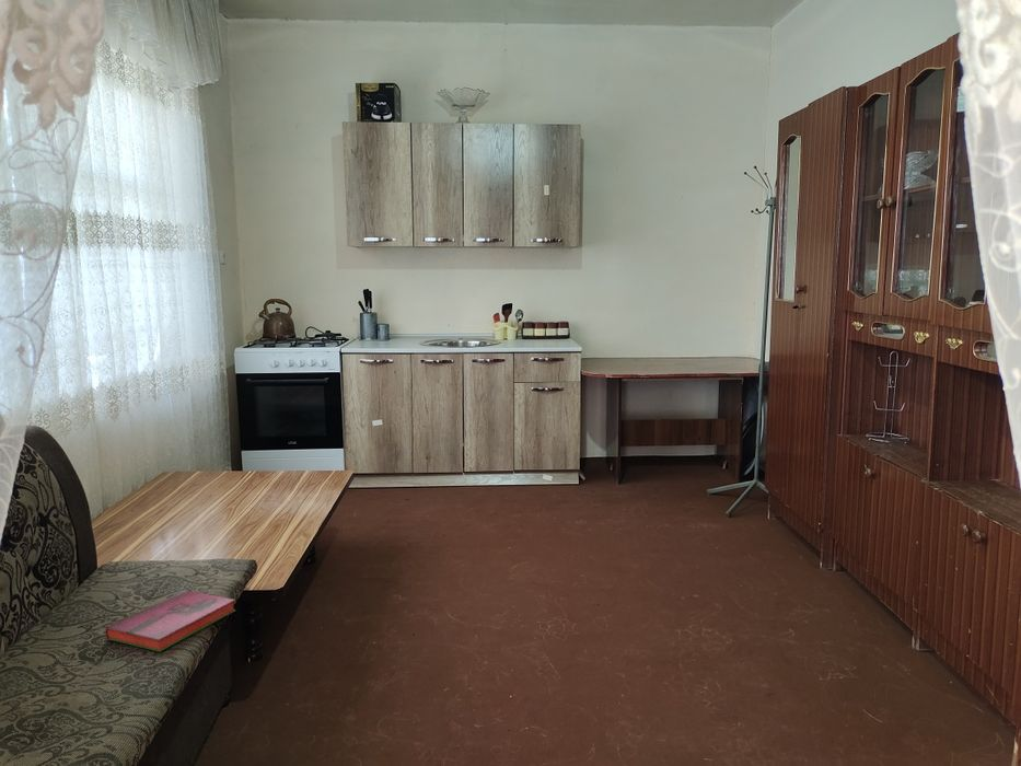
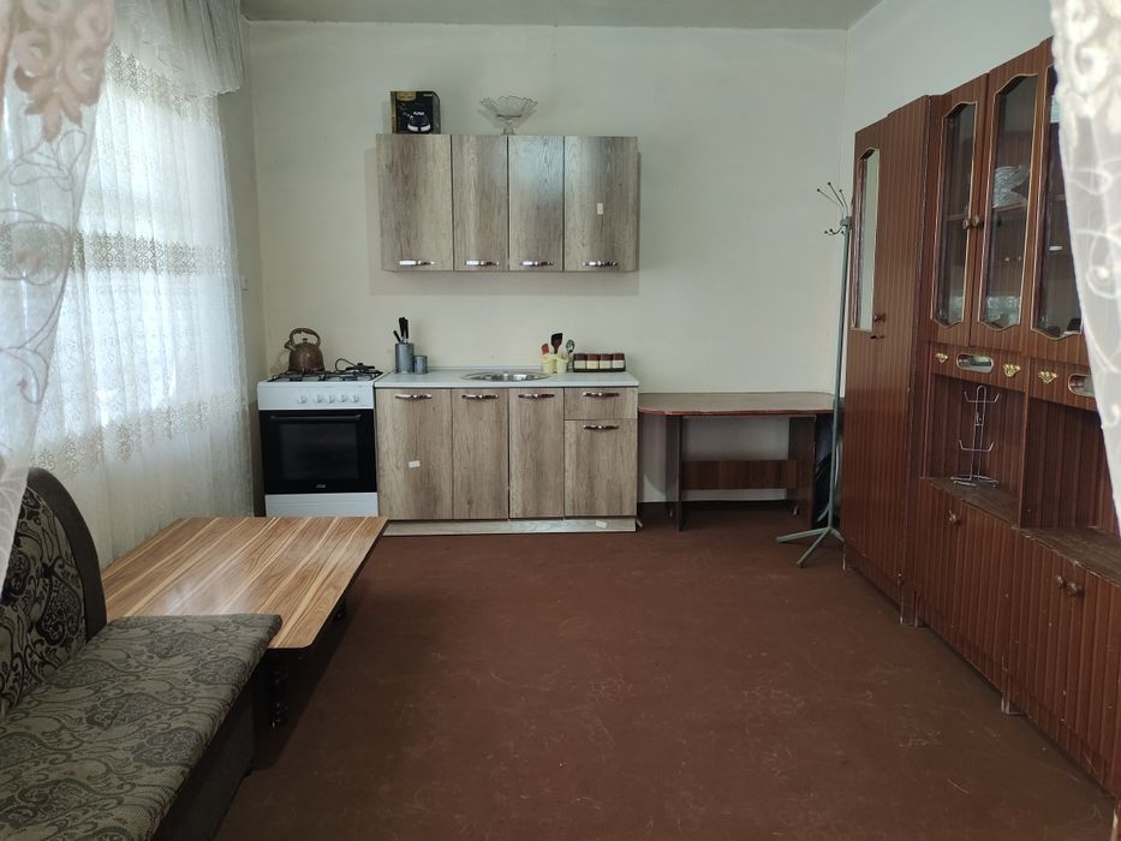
- hardback book (173, 618)
